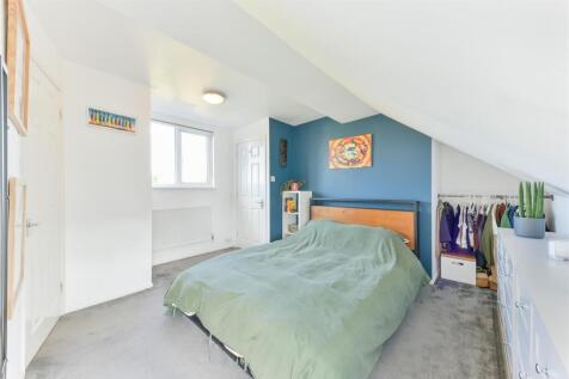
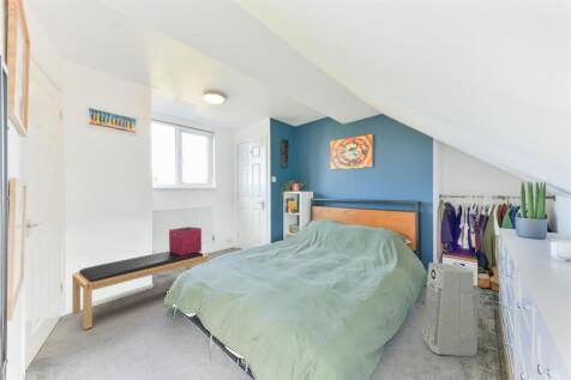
+ storage bin (185, 240)
+ air purifier (450, 306)
+ bench (148, 275)
